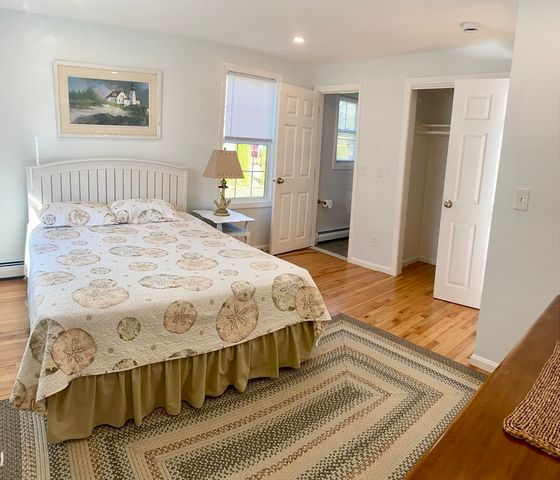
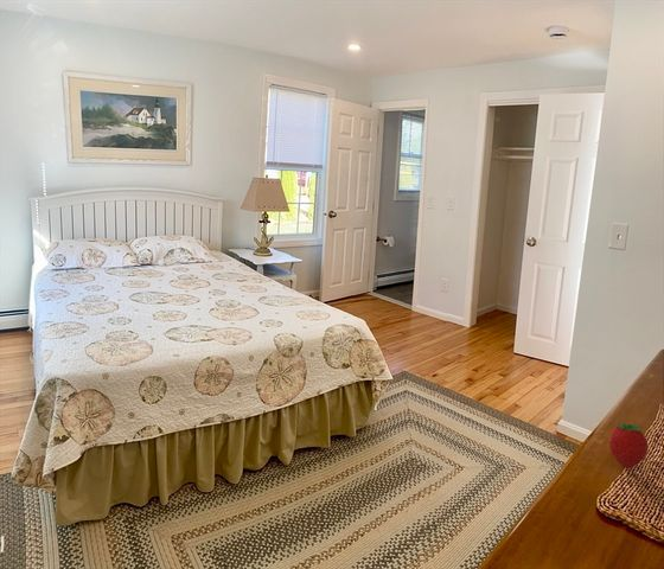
+ fruit (627, 446)
